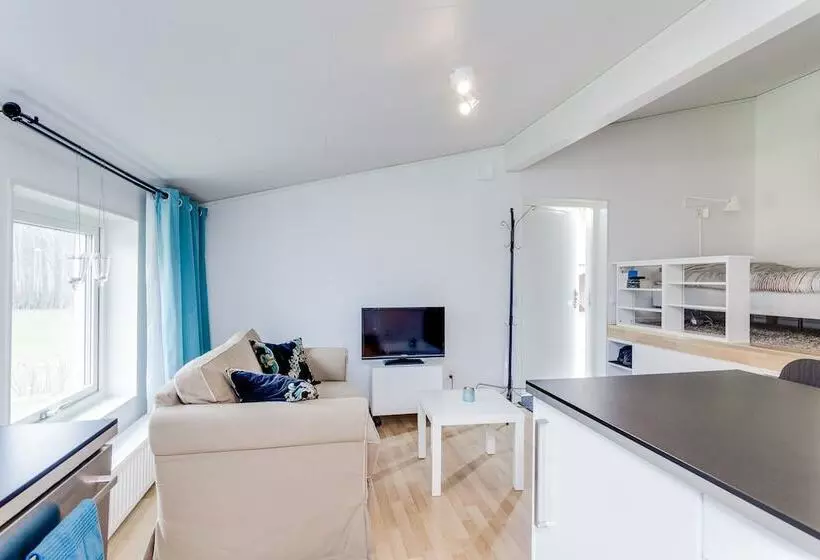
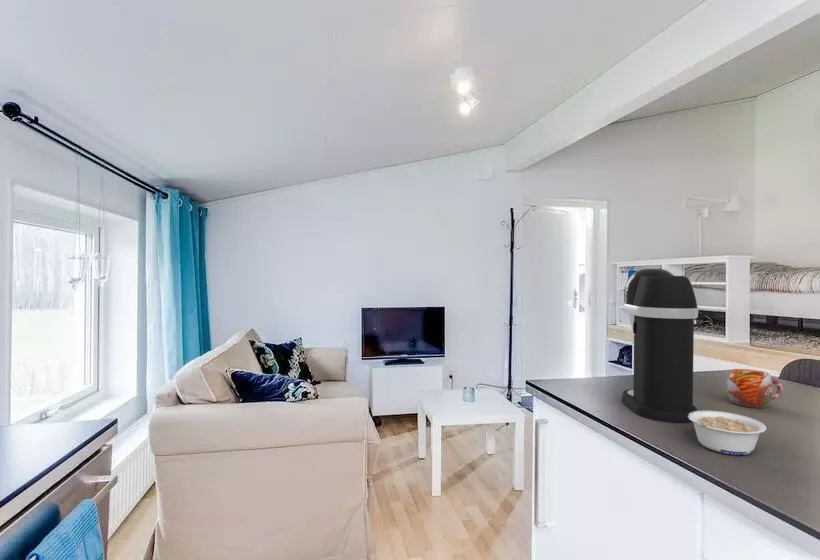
+ coffee maker (658, 338)
+ mug (754, 388)
+ legume (725, 431)
